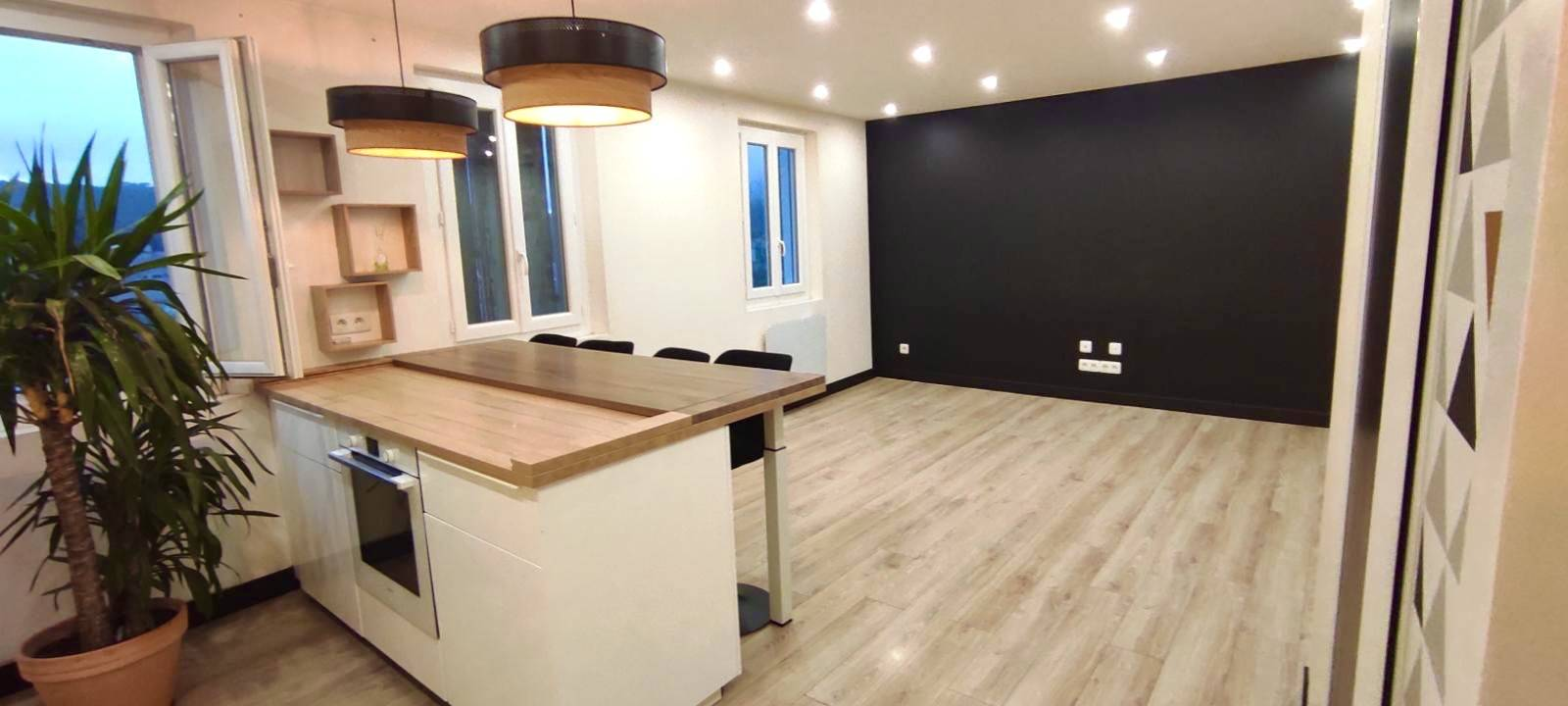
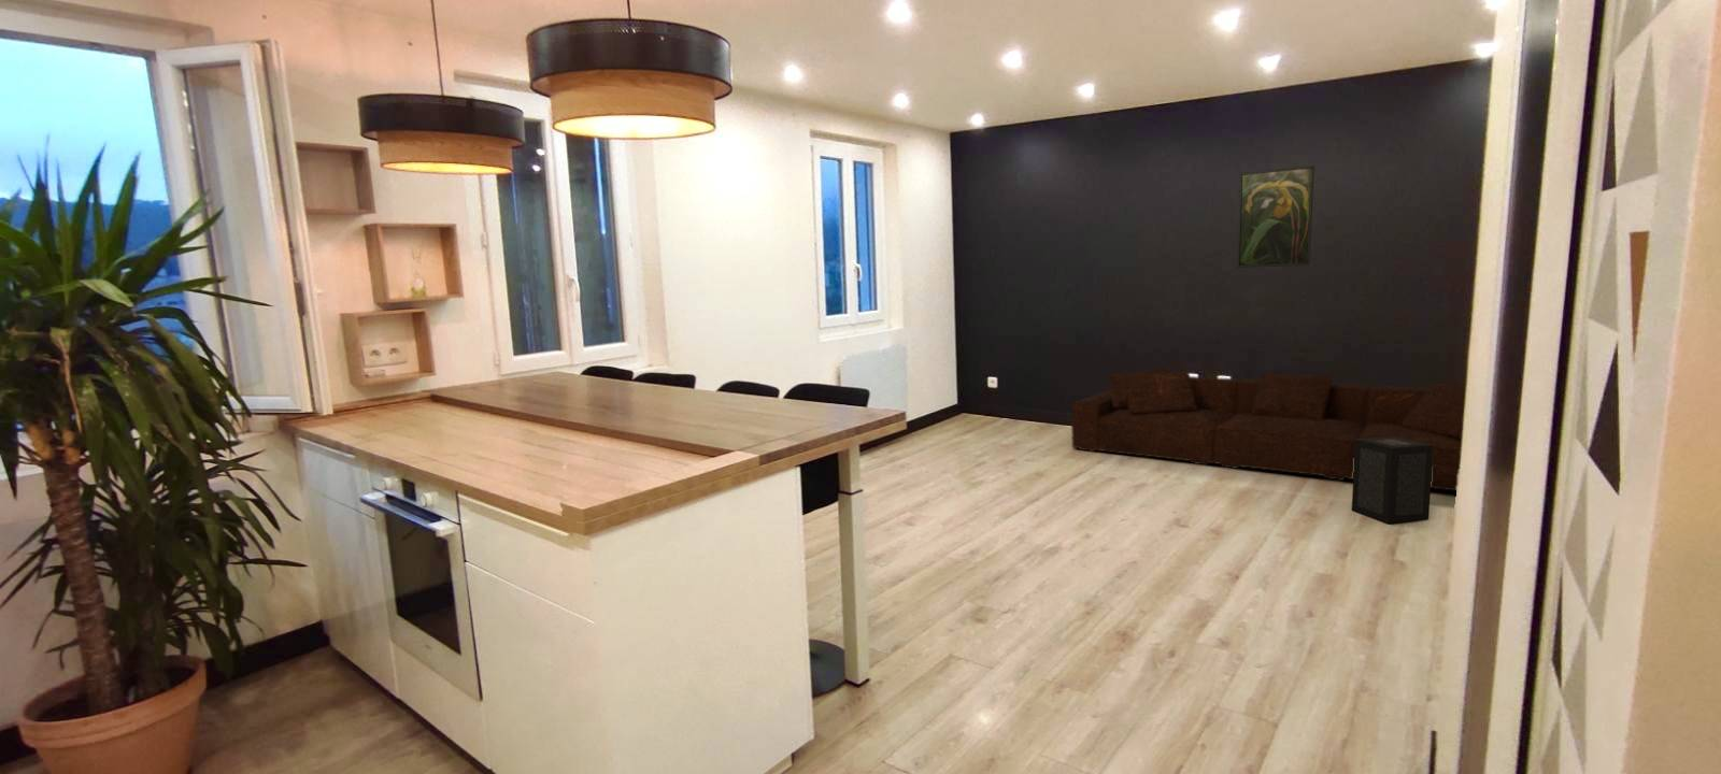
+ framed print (1273, 218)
+ speaker (1391, 478)
+ sofa (1291, 419)
